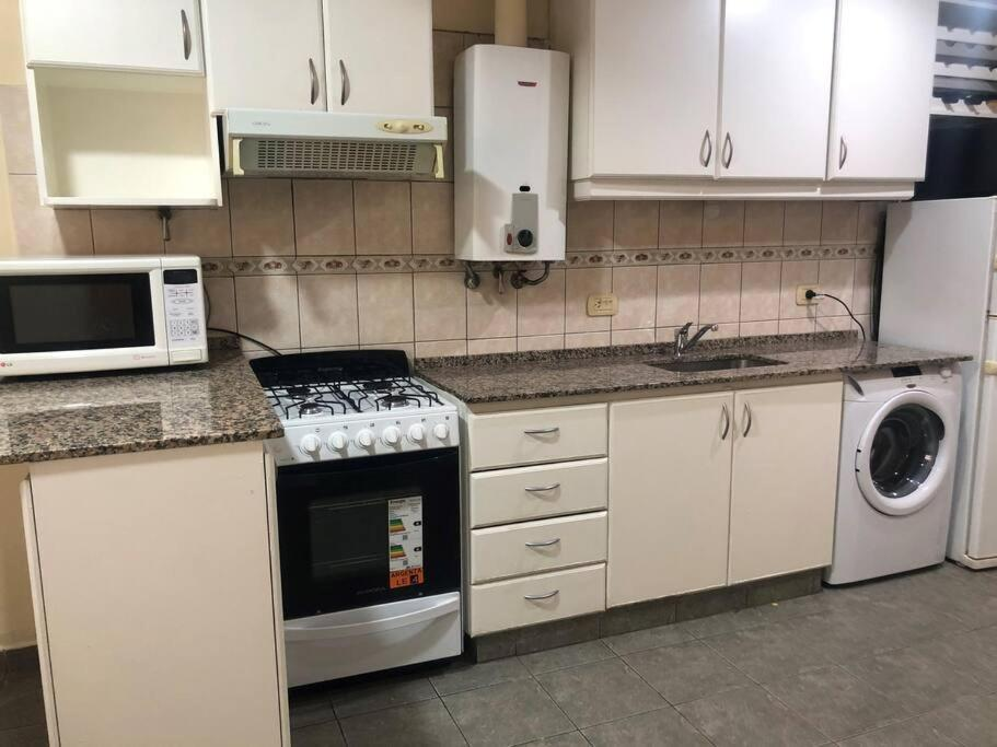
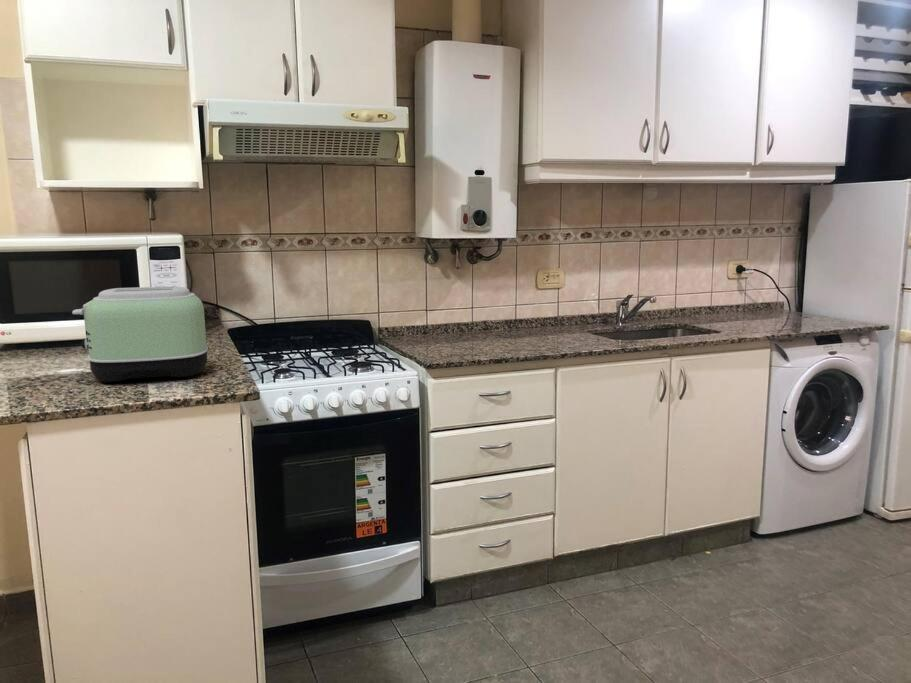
+ toaster (142, 332)
